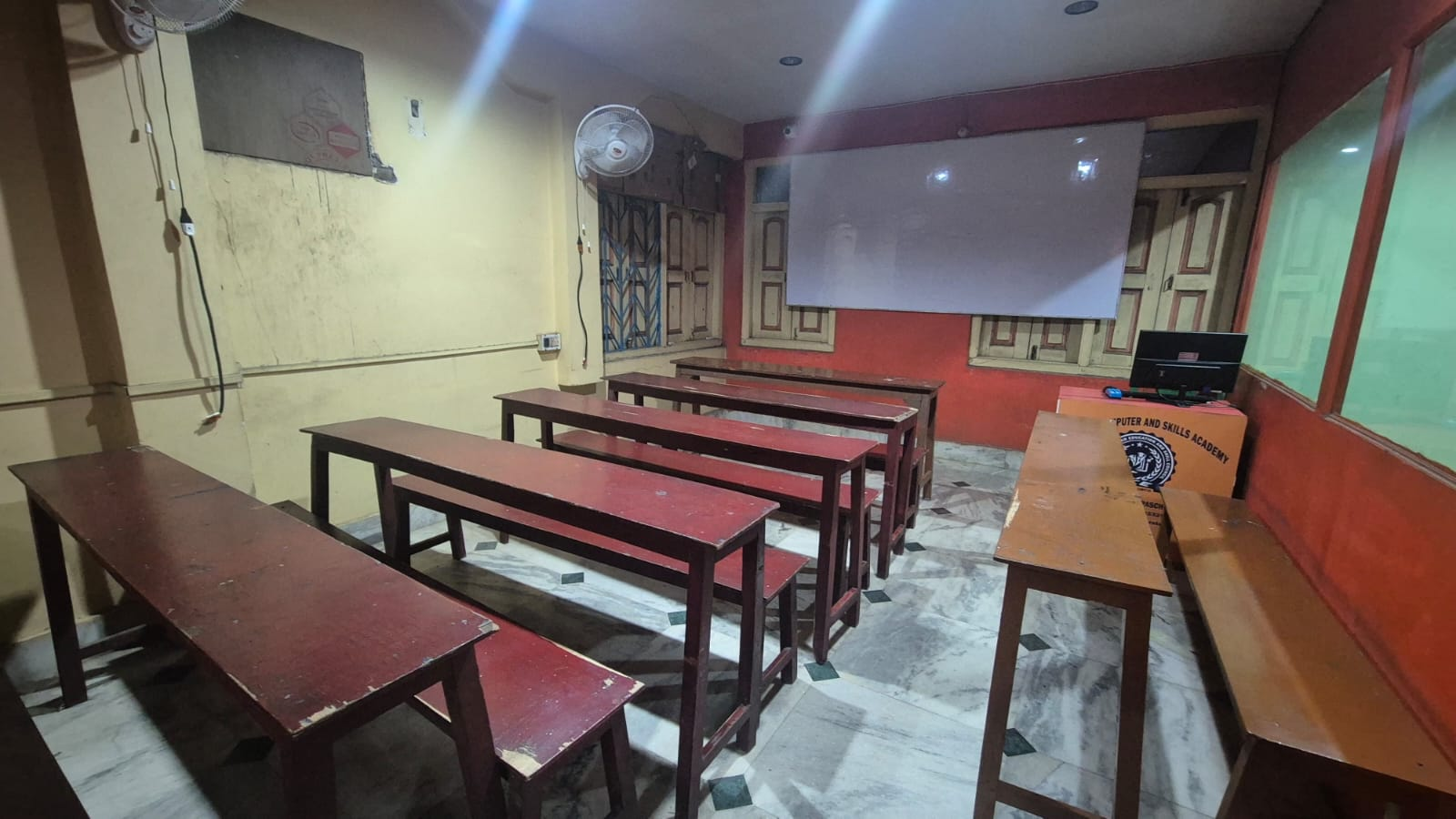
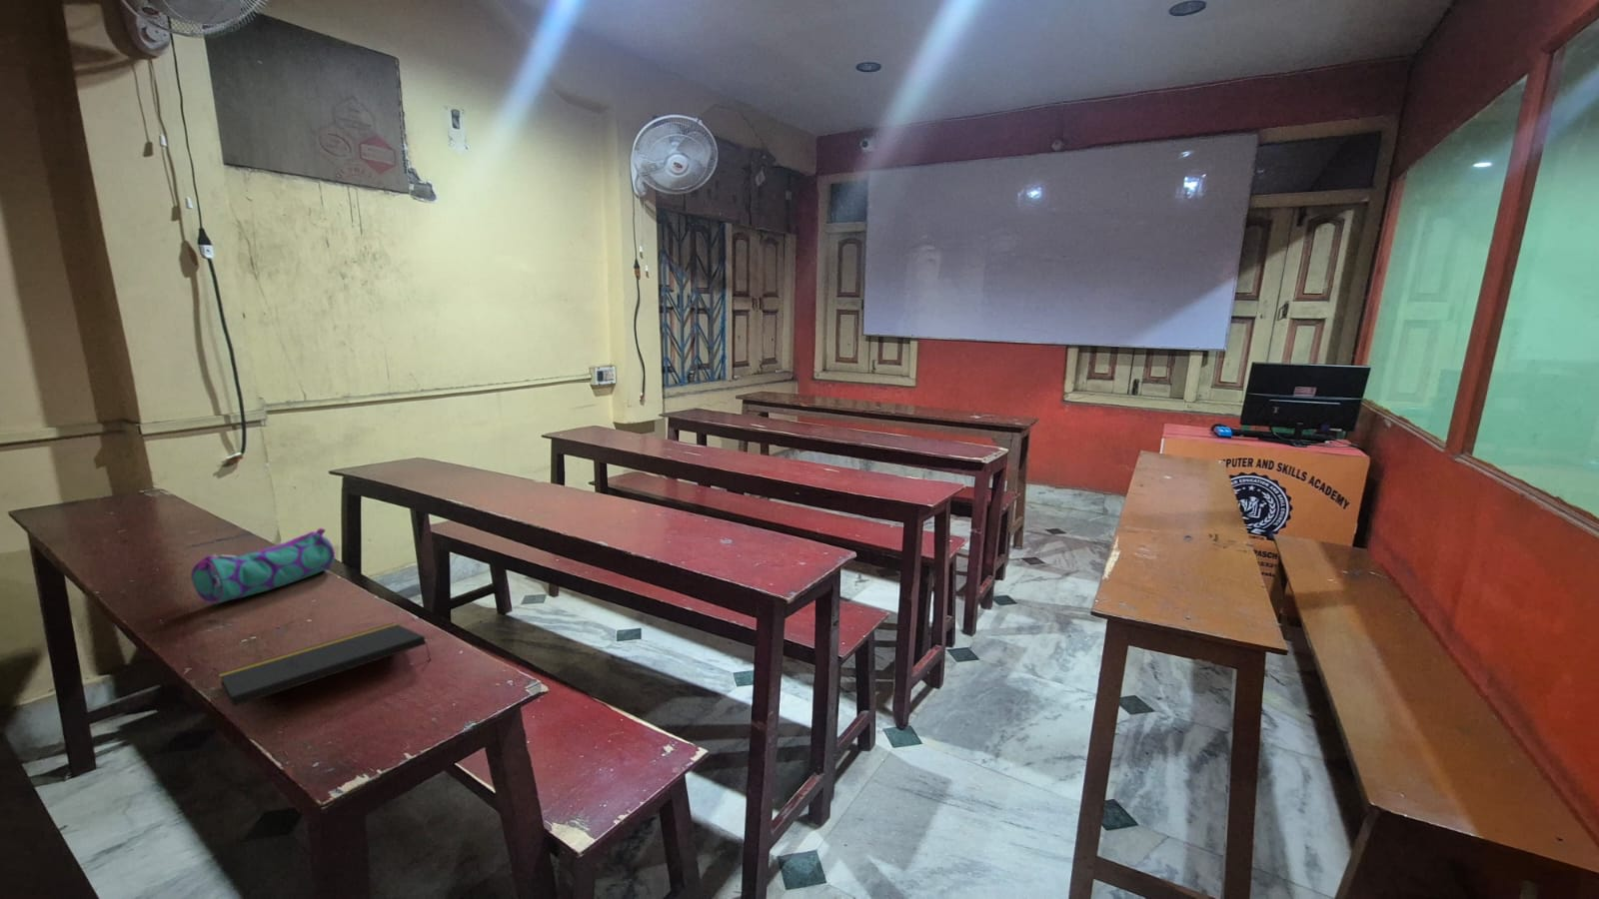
+ pencil case (268, 564)
+ notepad (325, 659)
